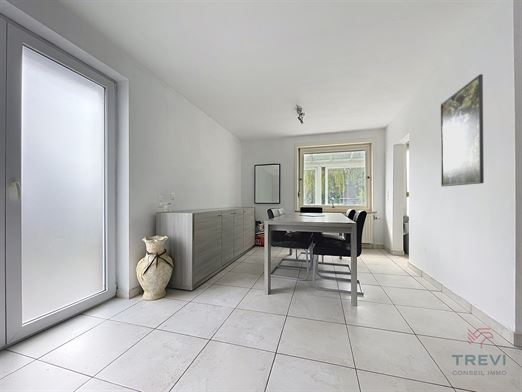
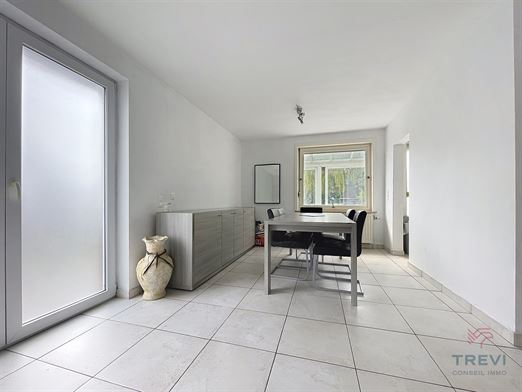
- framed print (459, 138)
